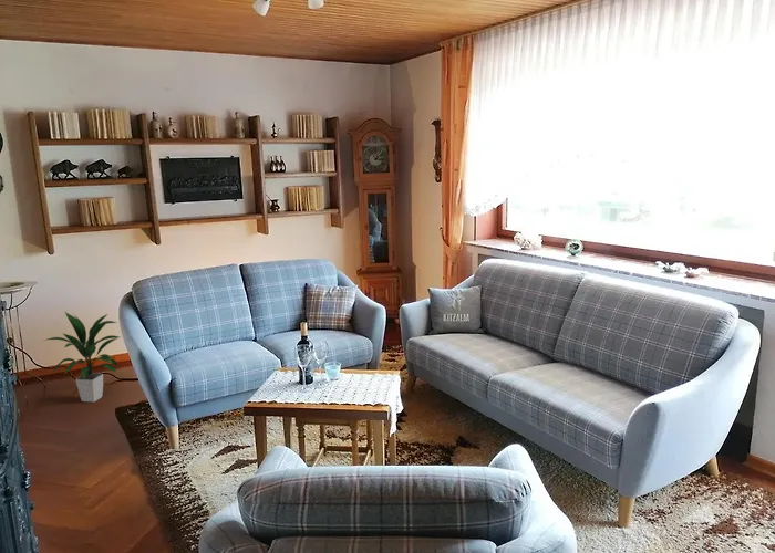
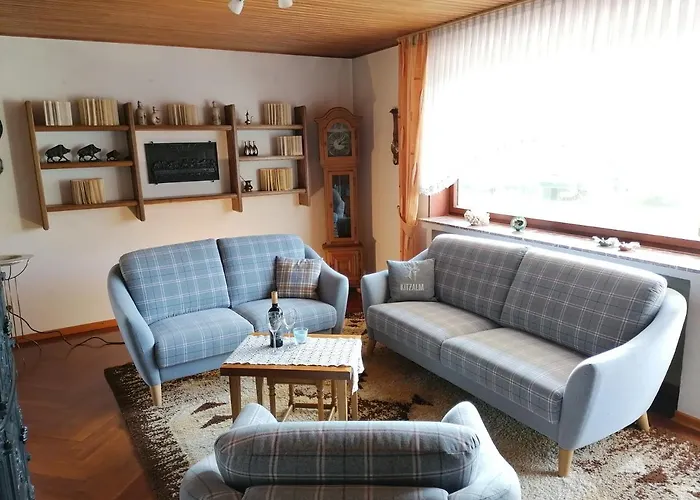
- indoor plant (91, 355)
